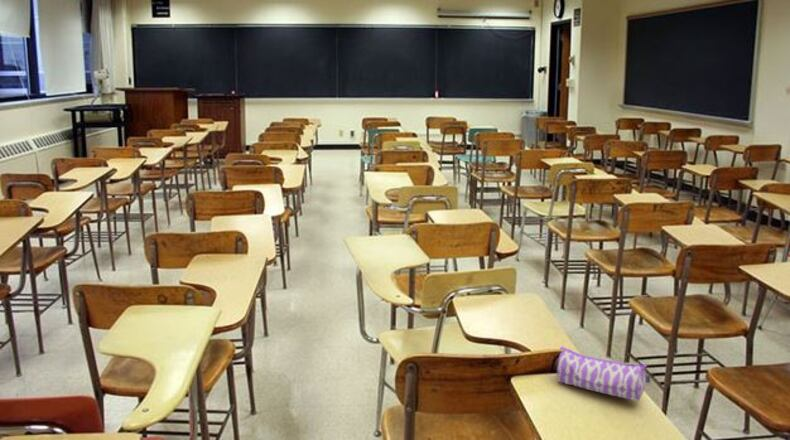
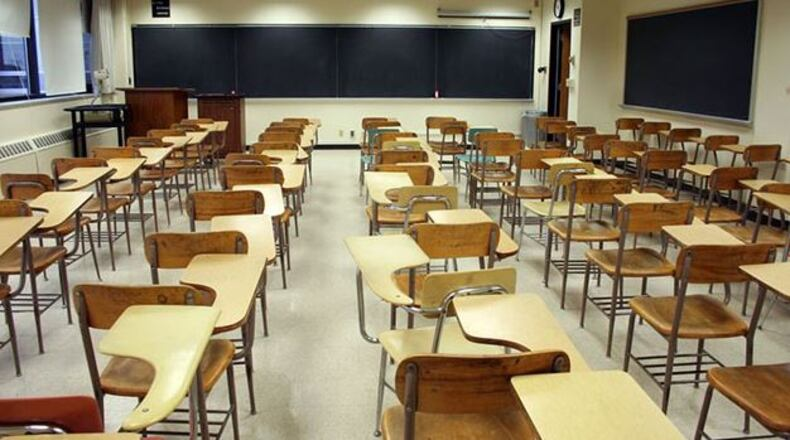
- pencil case (601, 373)
